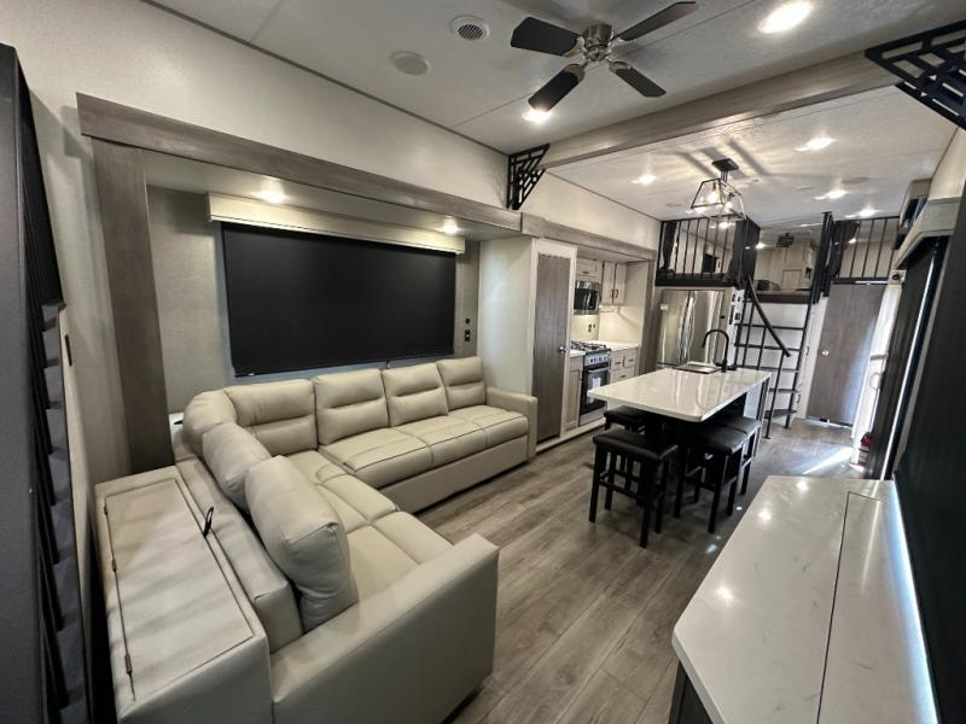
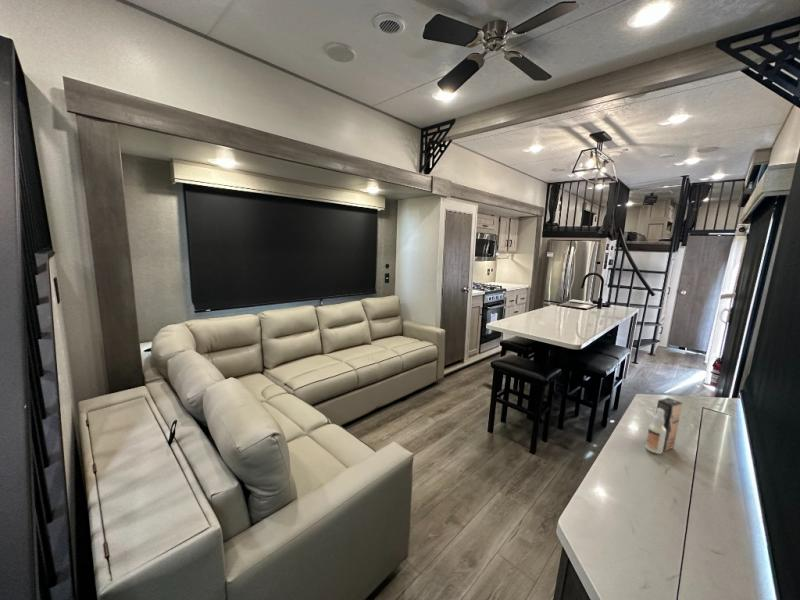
+ spray bottle (662, 425)
